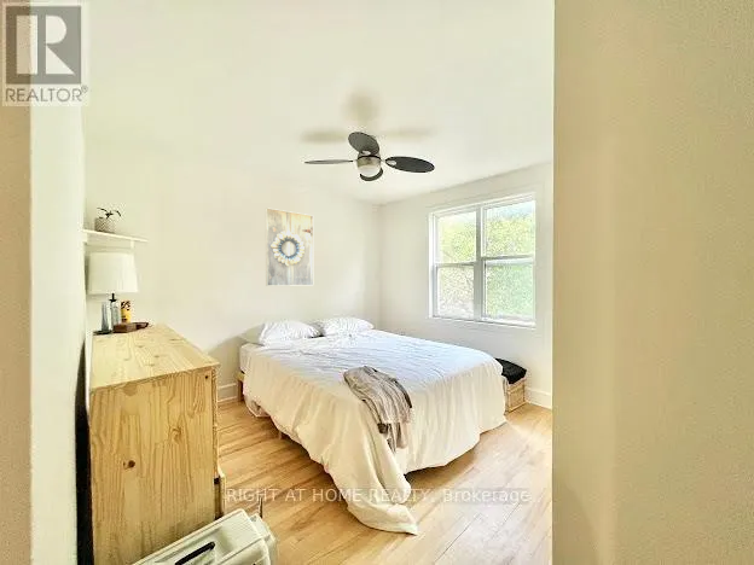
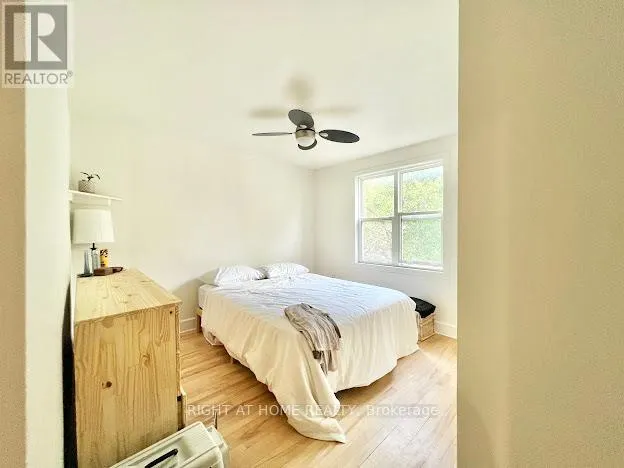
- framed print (290, 249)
